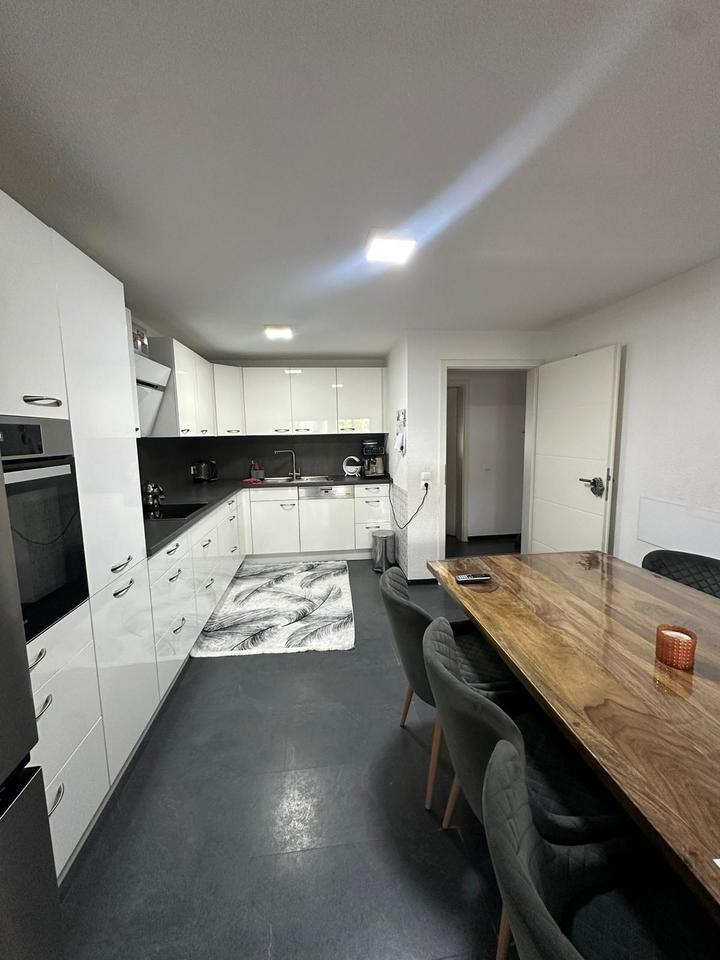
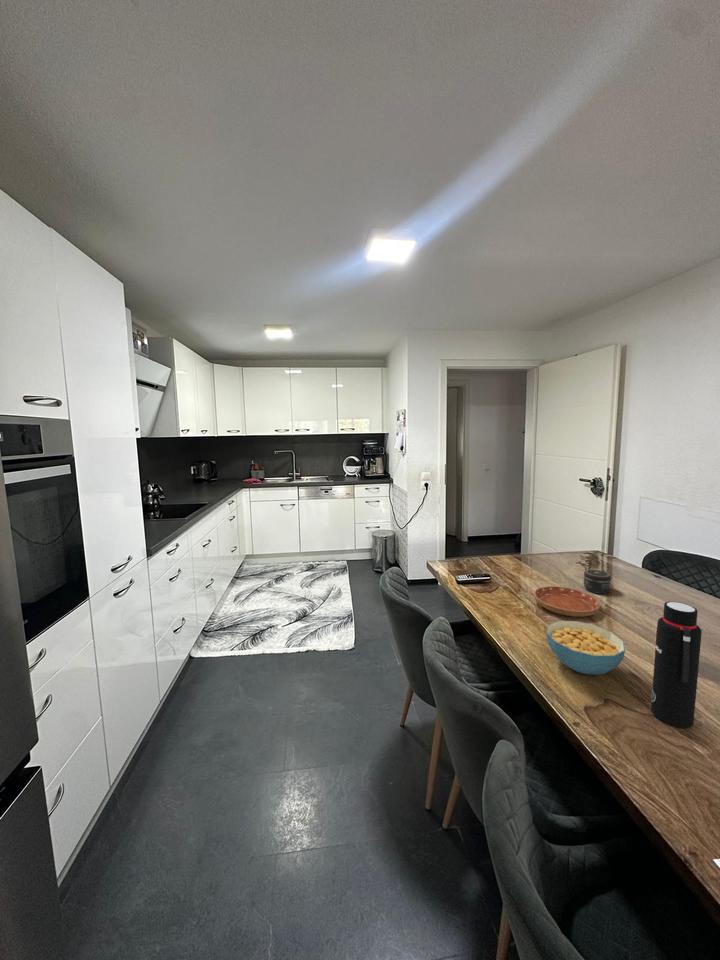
+ saucer (565, 601)
+ jar (597, 581)
+ water bottle (677, 664)
+ cereal bowl (583, 652)
